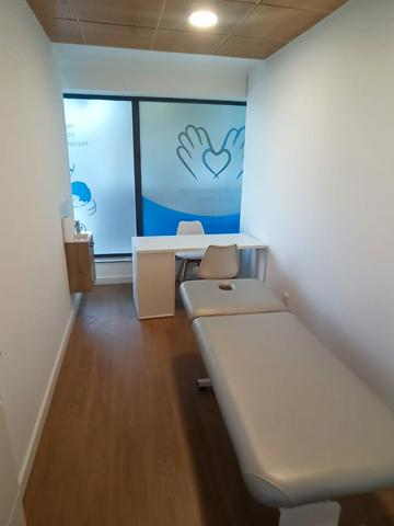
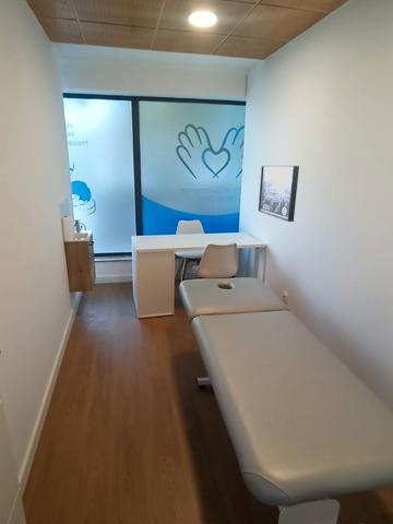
+ wall art (276, 191)
